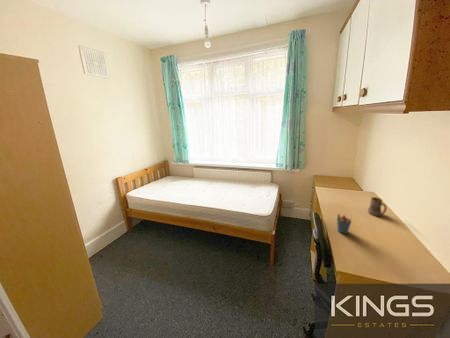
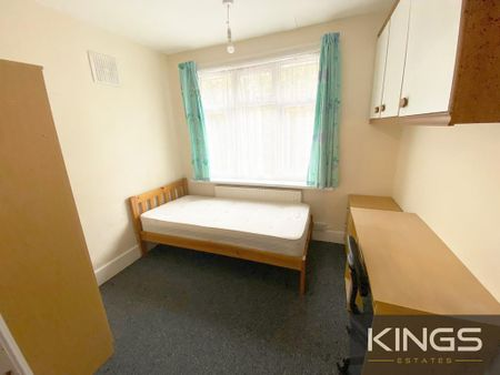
- pen holder (343, 222)
- mug (377, 207)
